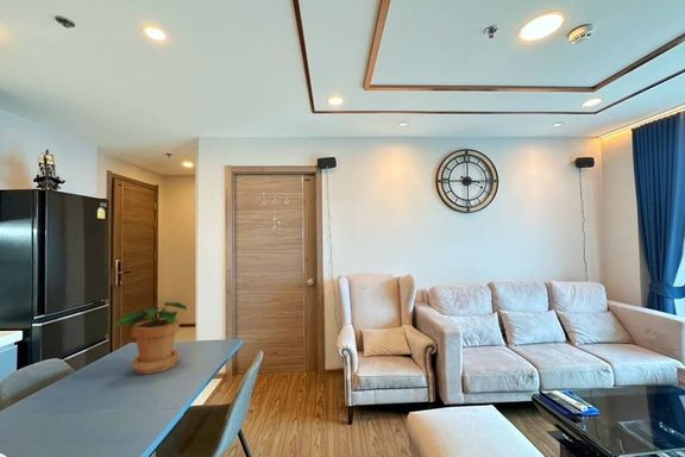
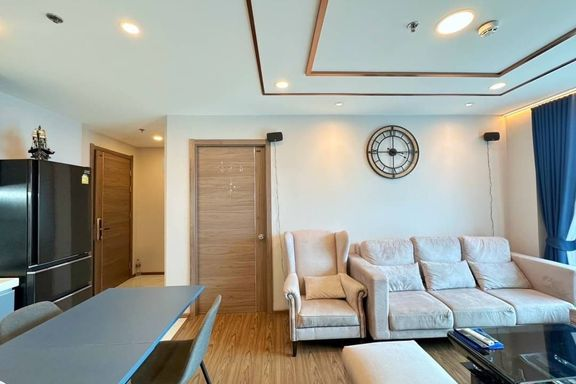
- potted plant (149, 336)
